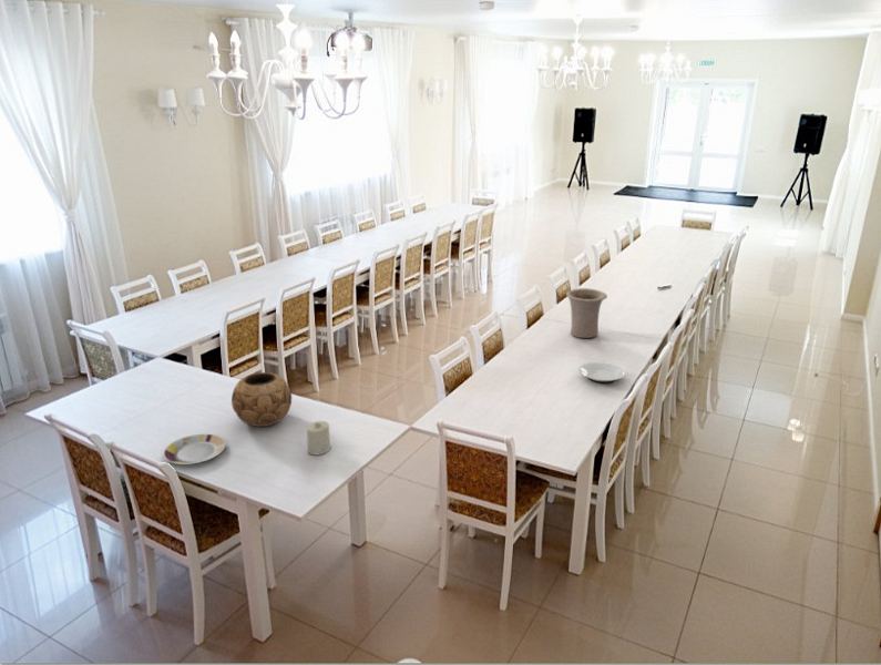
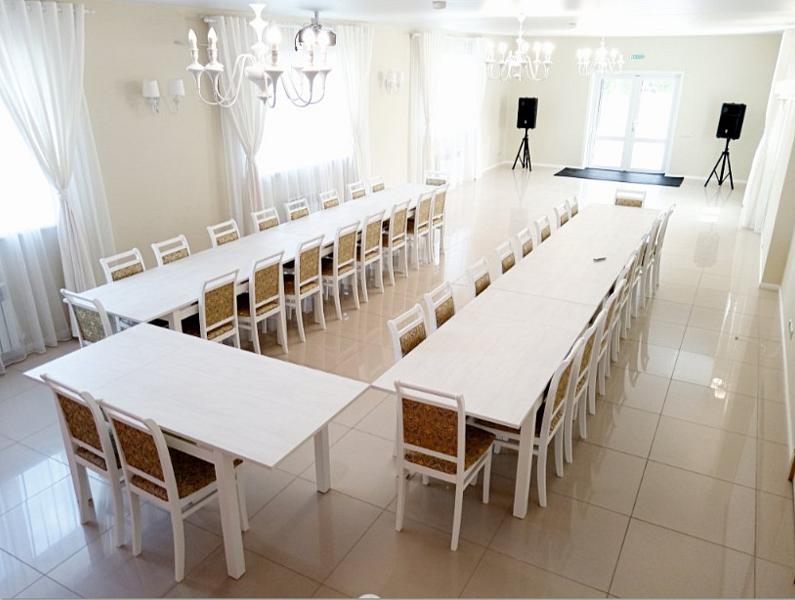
- plate (195, 450)
- decorative bowl (262, 399)
- plate (601, 374)
- vase (584, 314)
- candle (318, 434)
